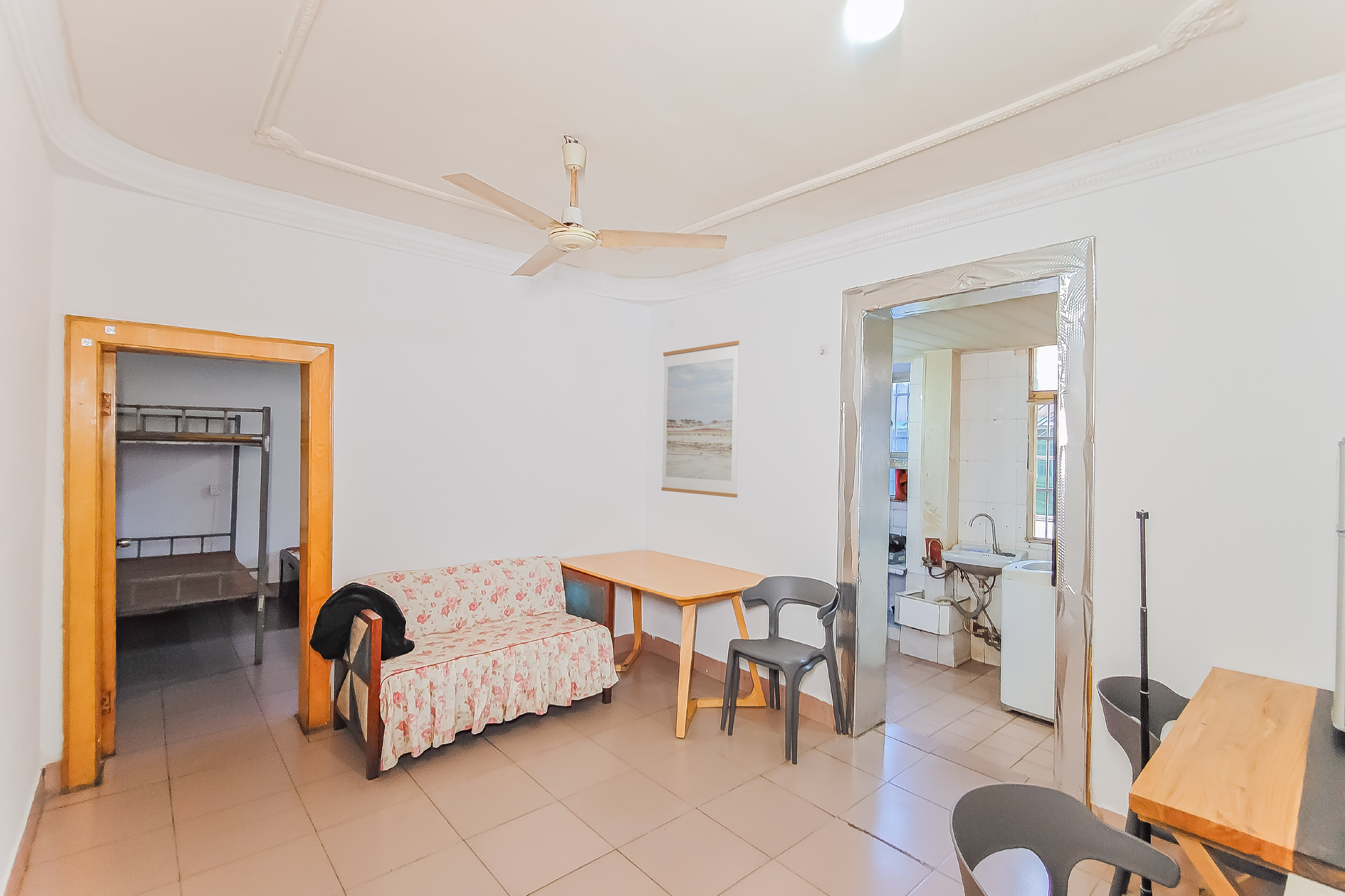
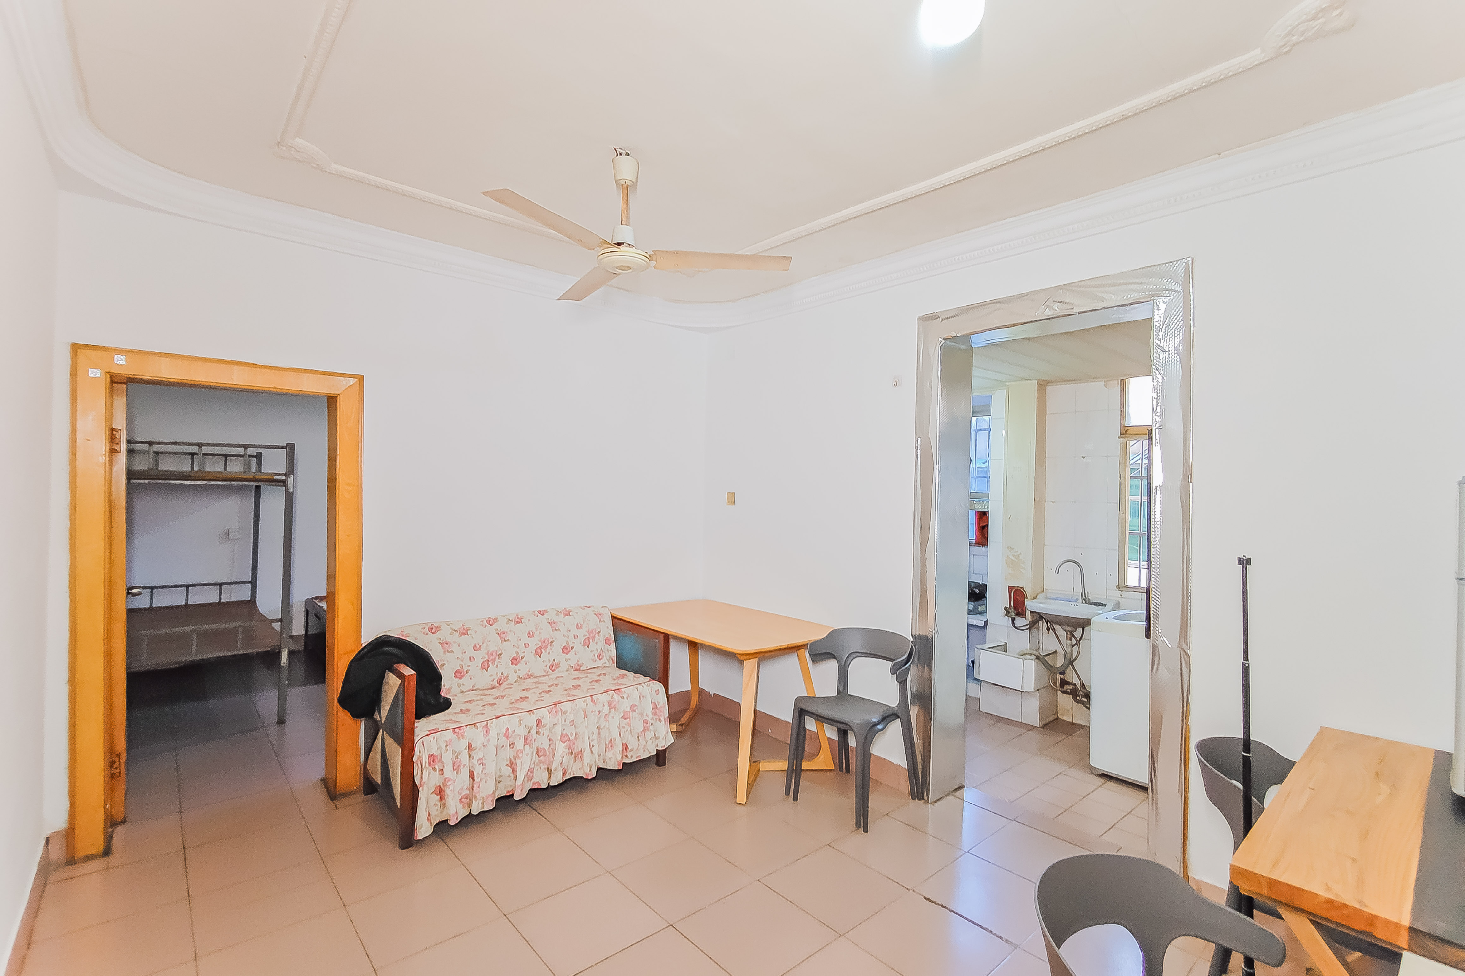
- wall art (698, 420)
